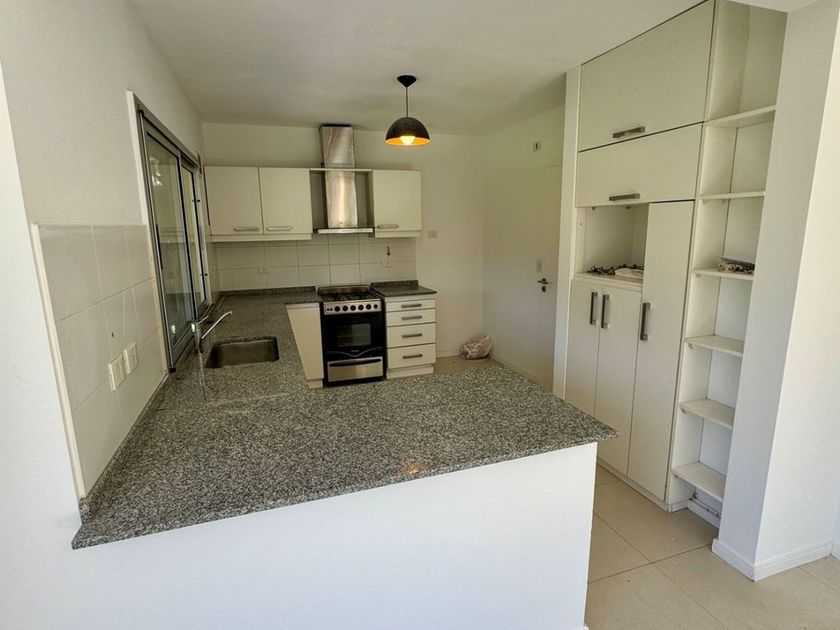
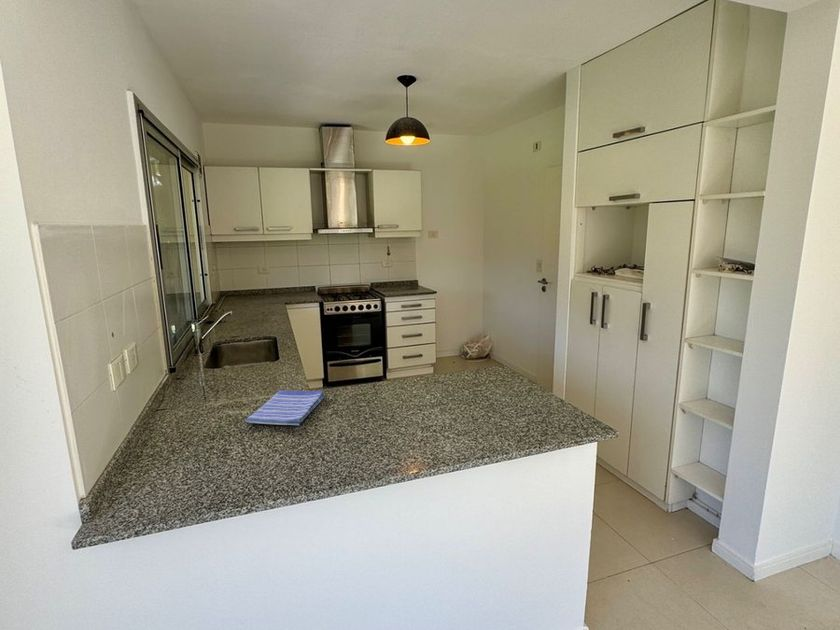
+ dish towel (288, 405)
